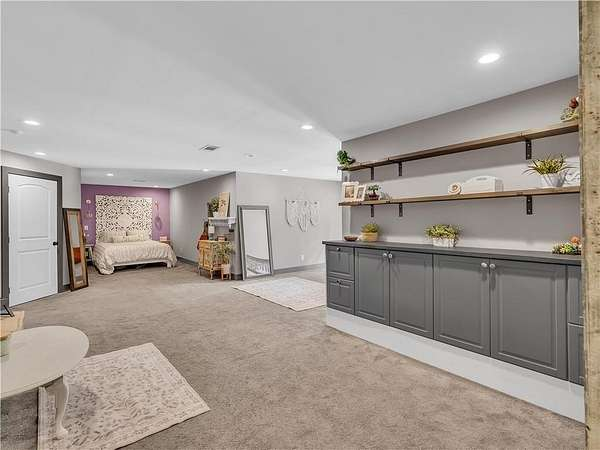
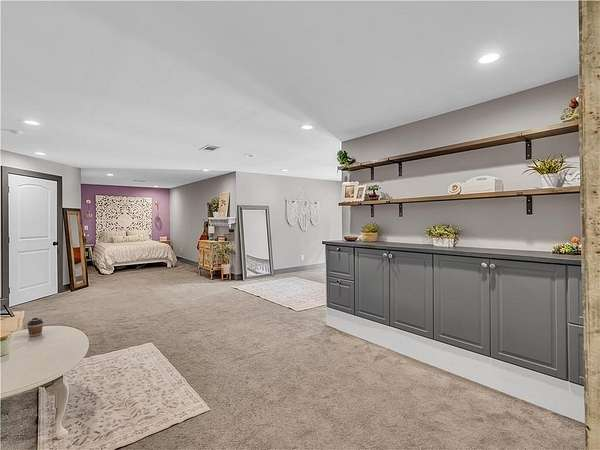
+ coffee cup (35, 326)
